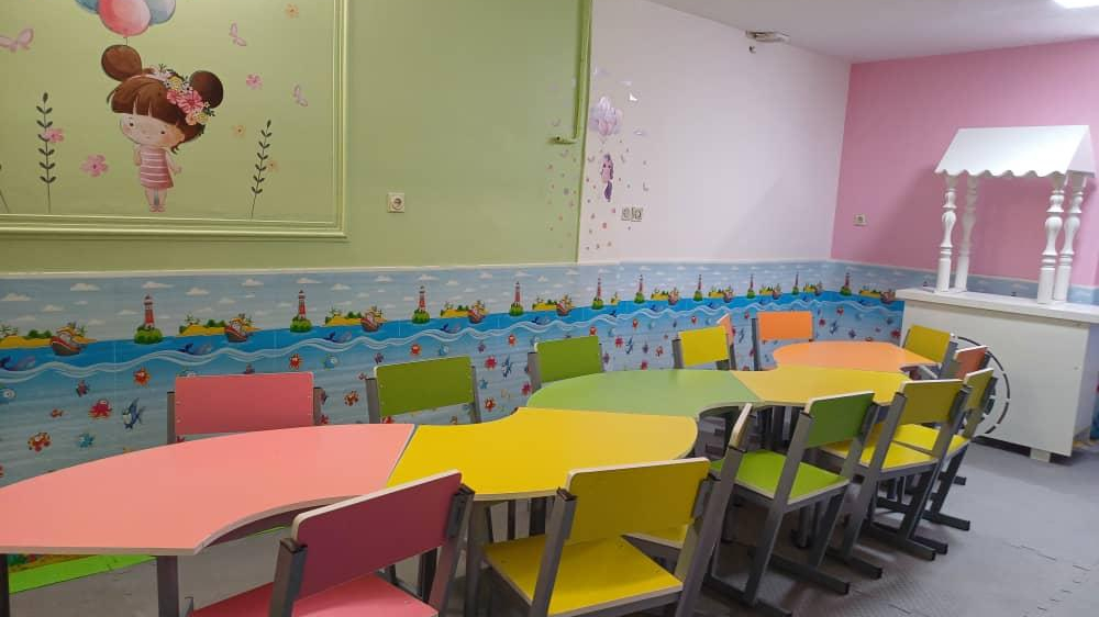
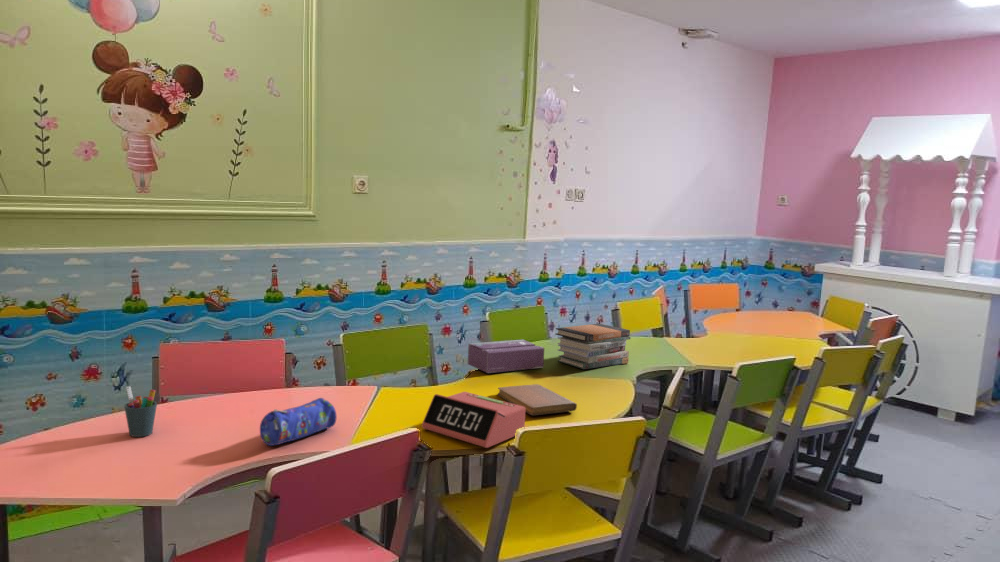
+ notebook (535, 398)
+ pen holder (141, 410)
+ book stack (592, 345)
+ alarm clock (474, 415)
+ tissue box (506, 355)
+ pencil case (298, 420)
